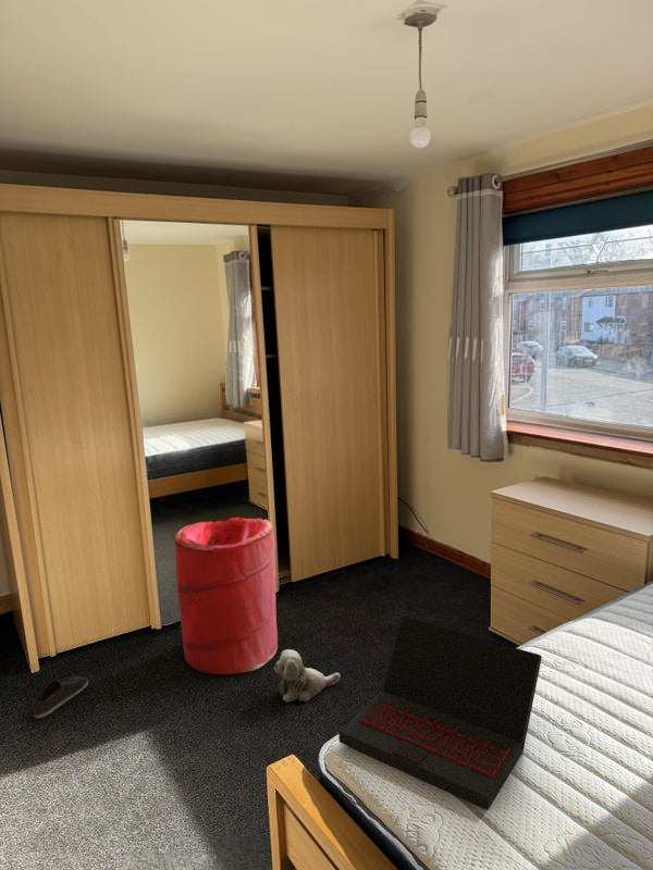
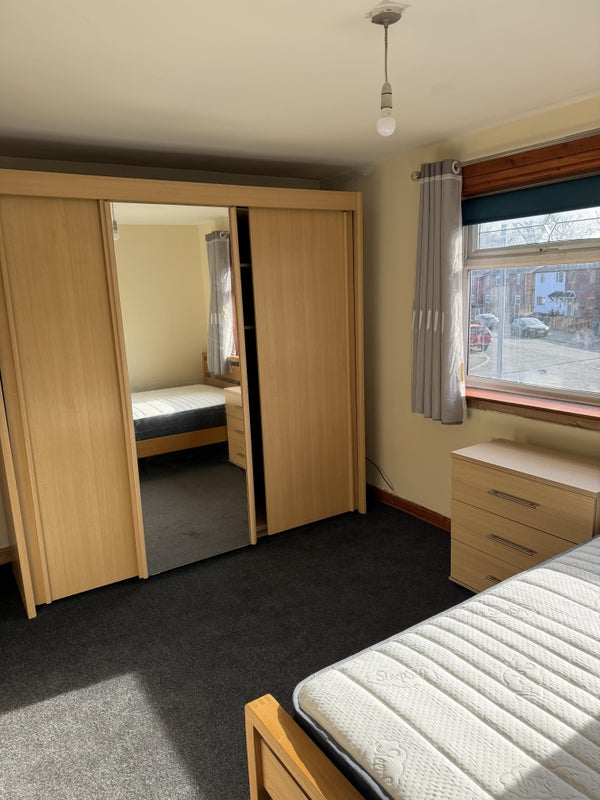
- shoe (59, 687)
- plush toy (307, 671)
- laundry hamper (227, 587)
- laptop (441, 696)
